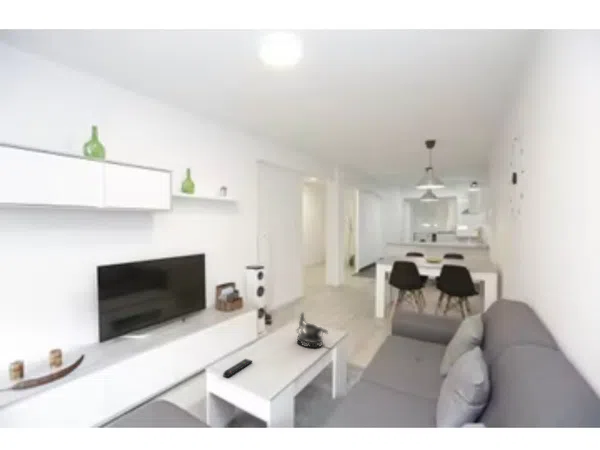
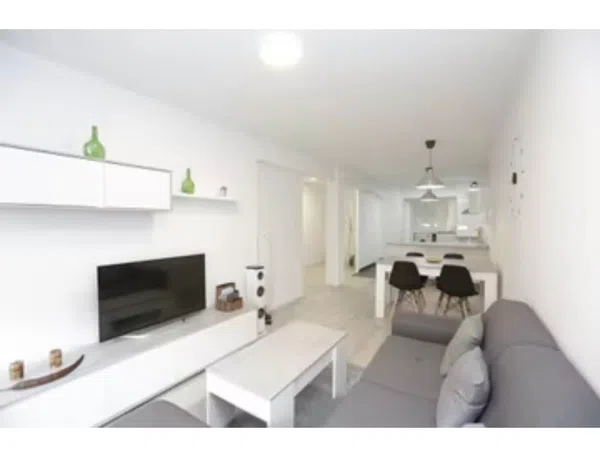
- remote control (238, 367)
- decorative bowl (312, 329)
